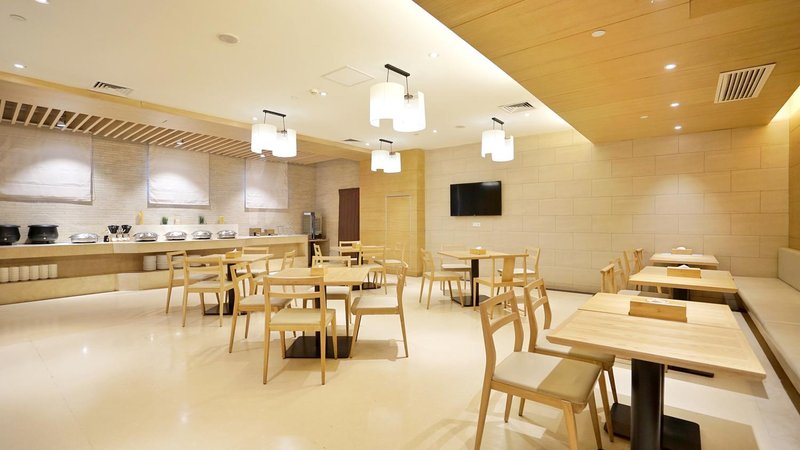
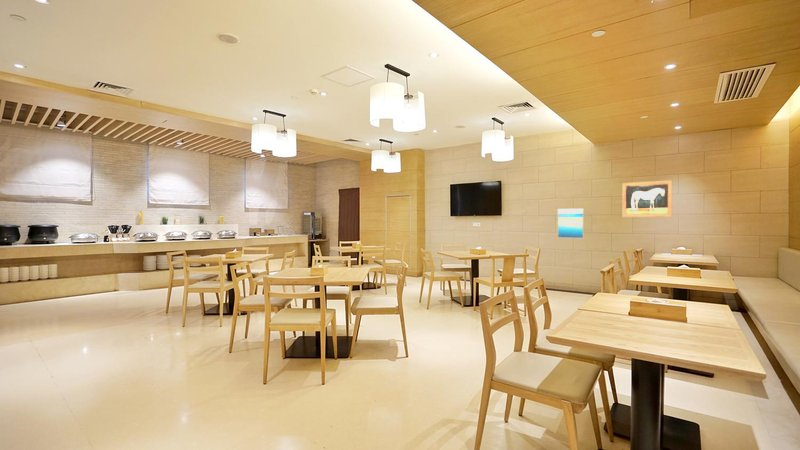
+ wall art (646, 199)
+ wall art (570, 223)
